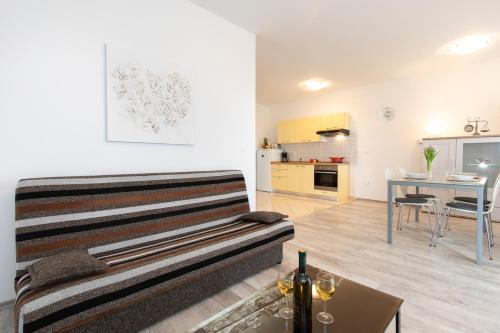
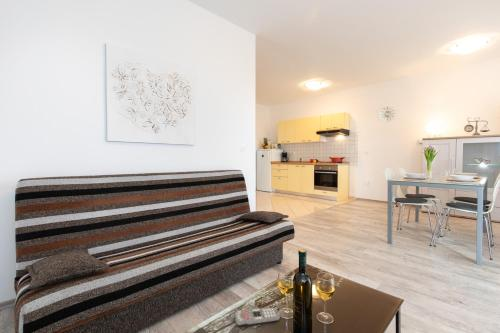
+ remote control (257, 316)
